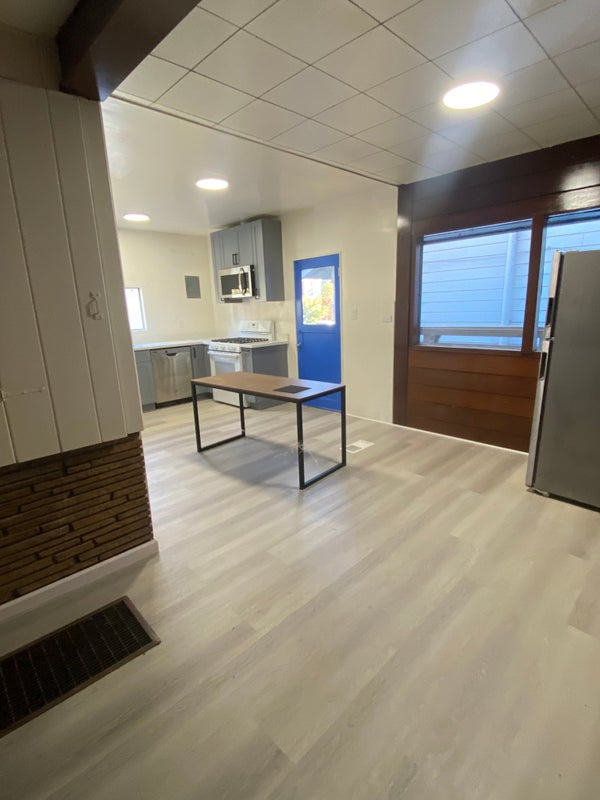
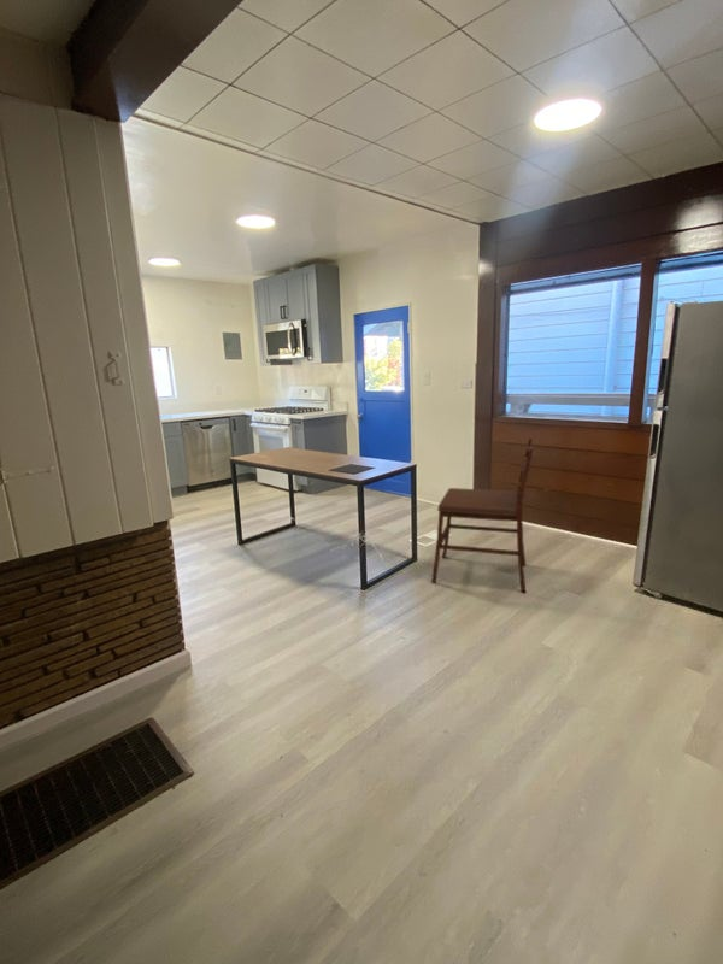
+ dining chair (482, 510)
